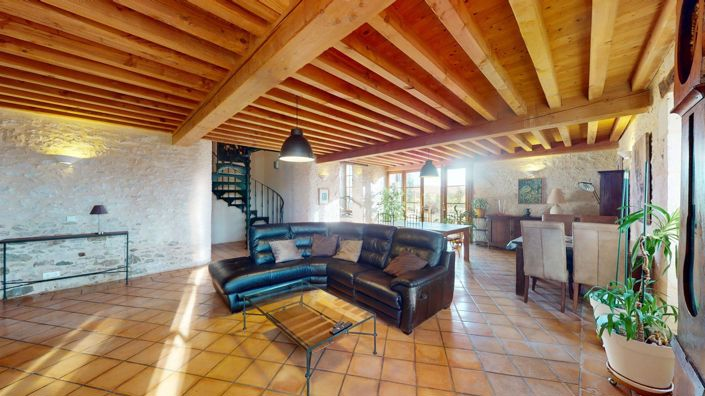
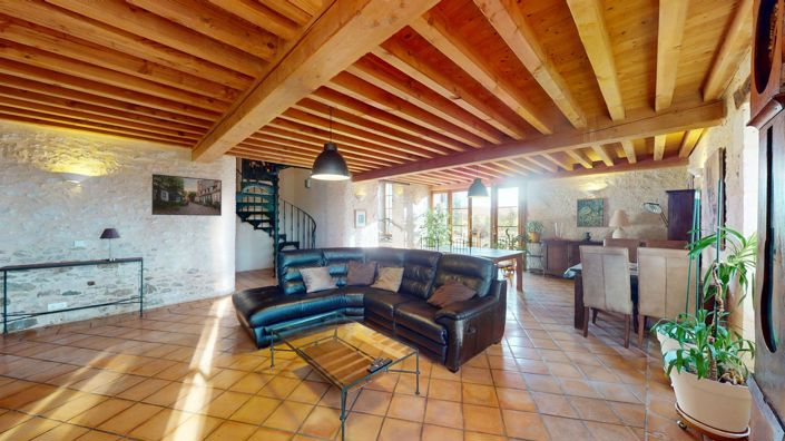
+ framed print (188, 196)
